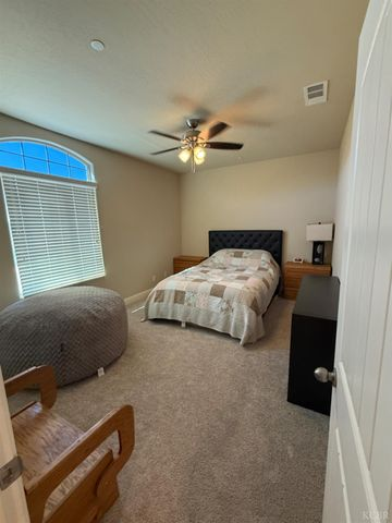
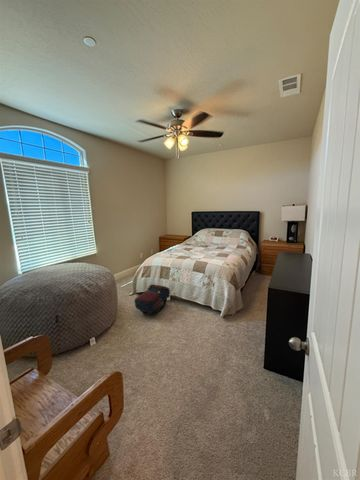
+ satchel (151, 299)
